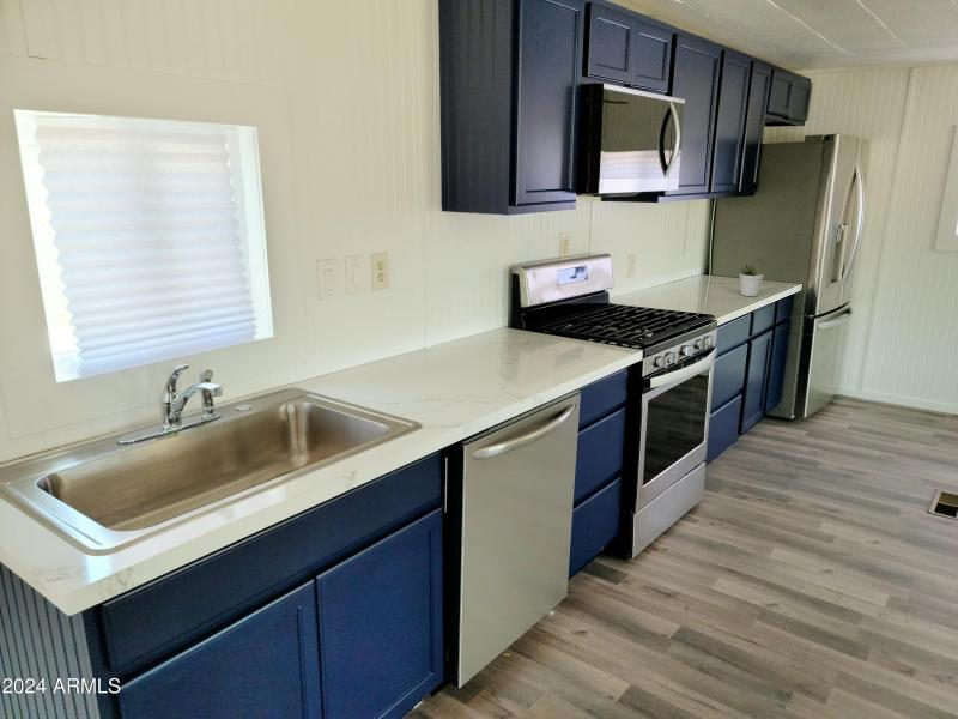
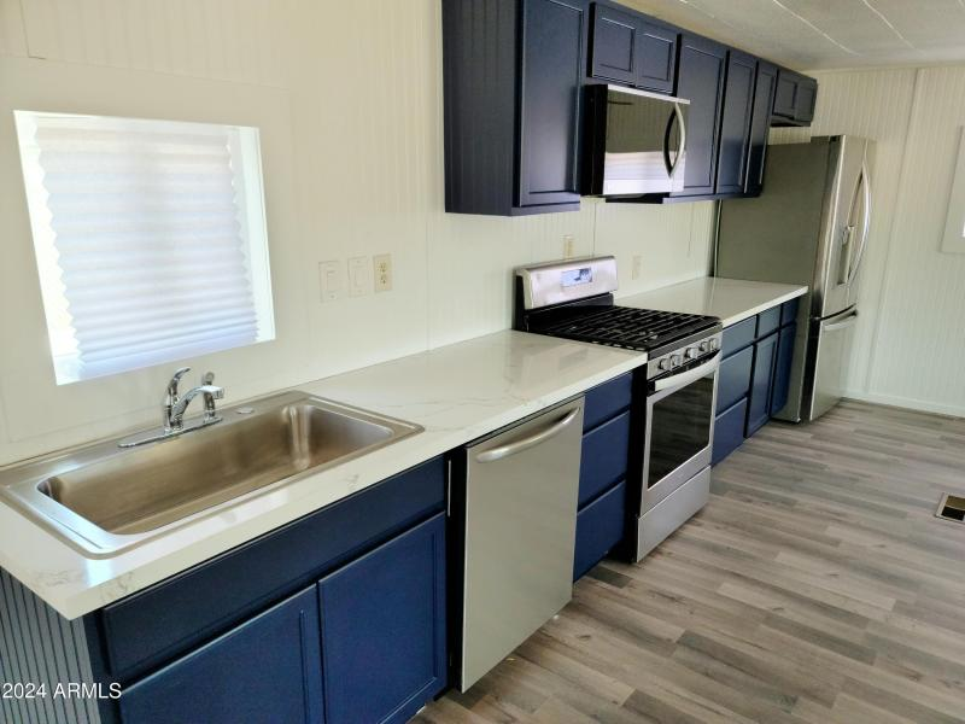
- potted plant (751, 277)
